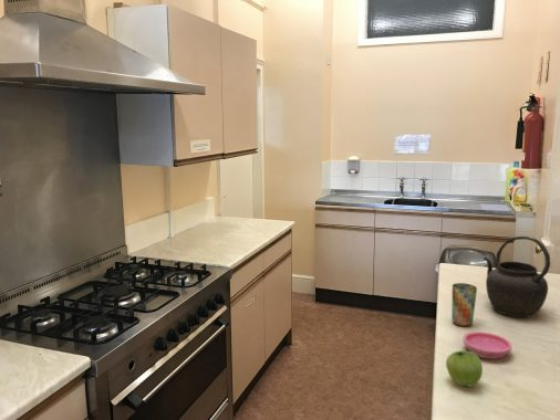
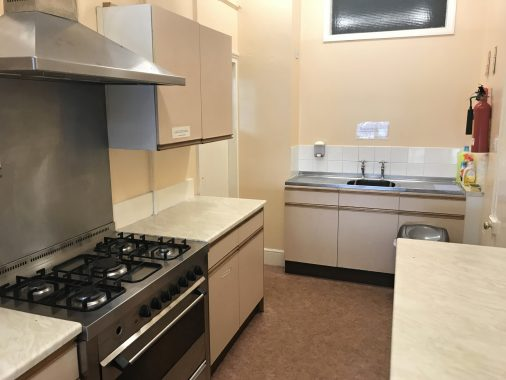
- fruit (464, 367)
- cup (463, 304)
- kettle (512, 272)
- saucer (486, 346)
